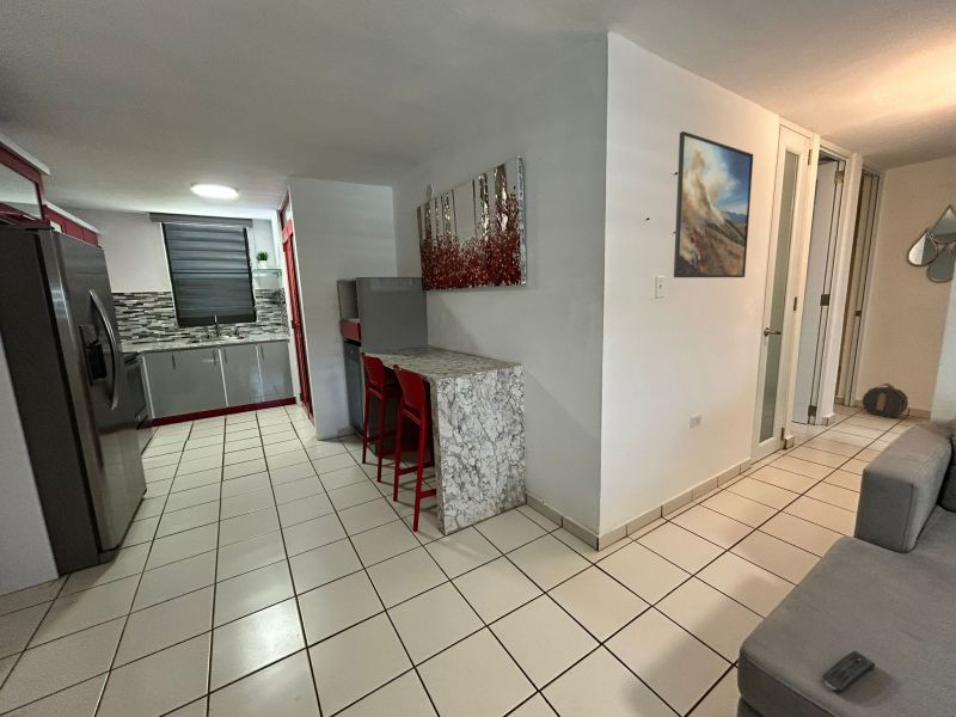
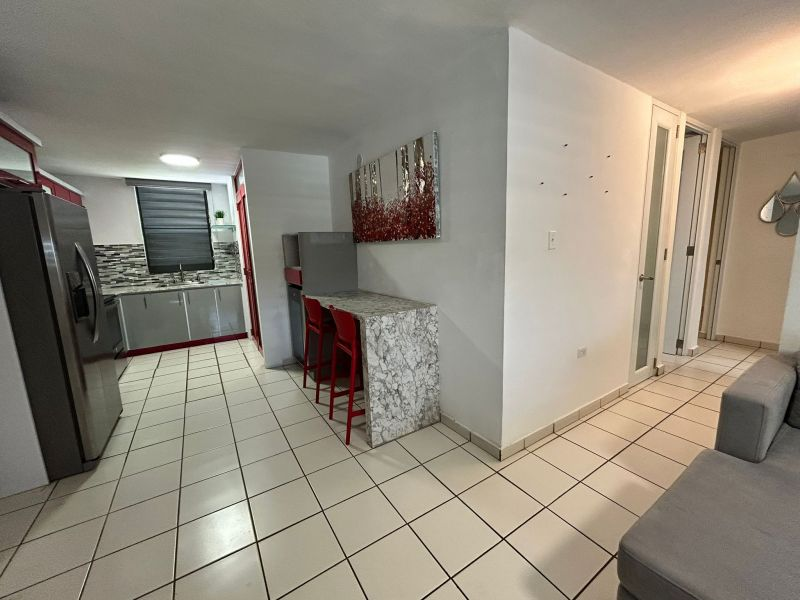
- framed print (715, 212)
- remote control (847, 670)
- hat box (884, 399)
